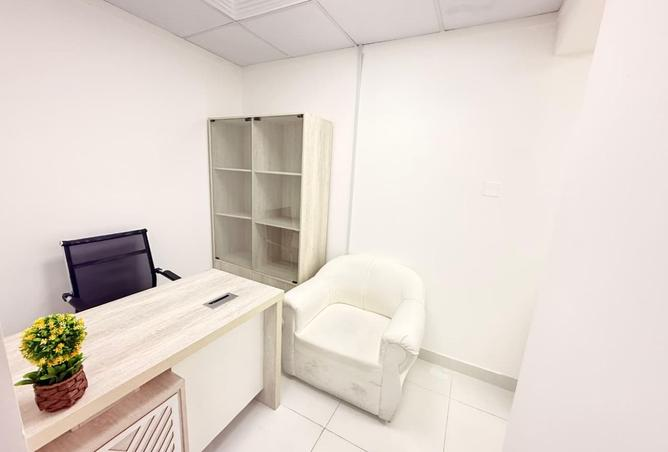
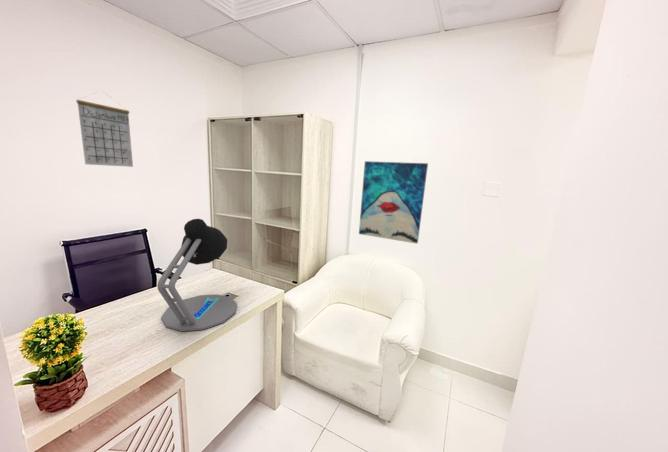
+ wall art (390, 201)
+ desk lamp (196, 264)
+ calendar (106, 129)
